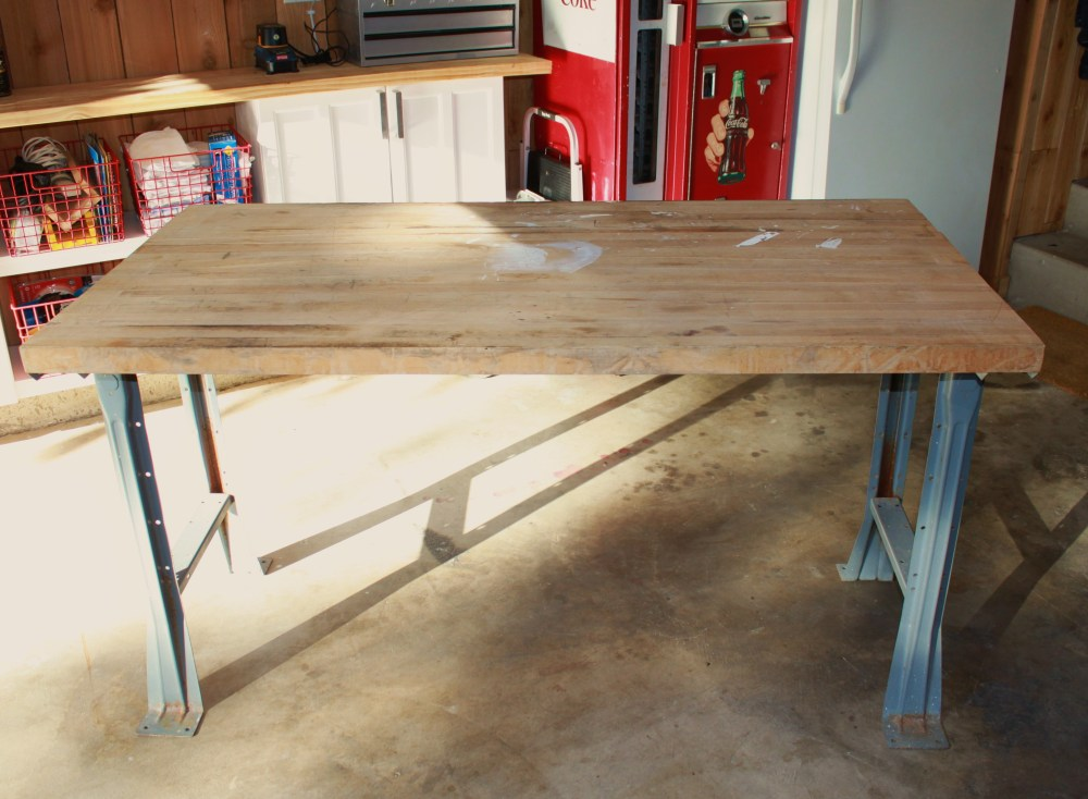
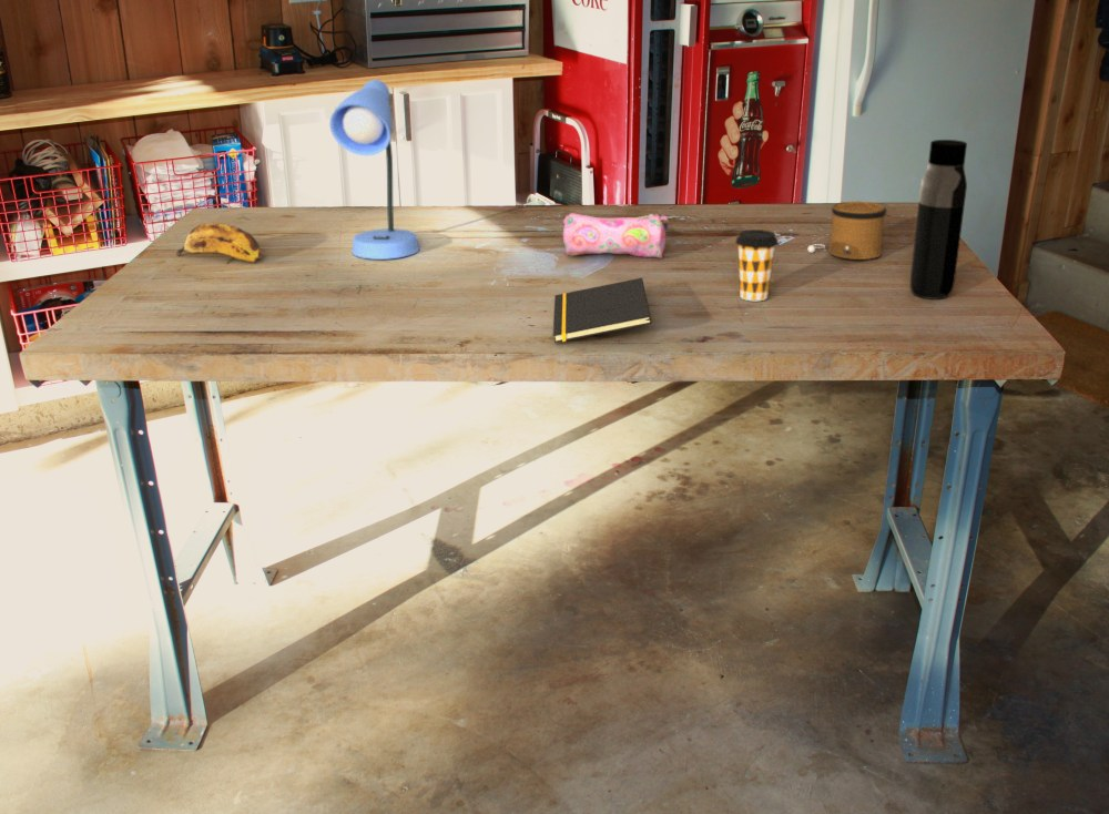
+ banana (215, 242)
+ notepad (600, 308)
+ pencil case (614, 234)
+ coffee cup (755, 265)
+ desk lamp (387, 171)
+ water bottle (939, 220)
+ speaker (847, 226)
